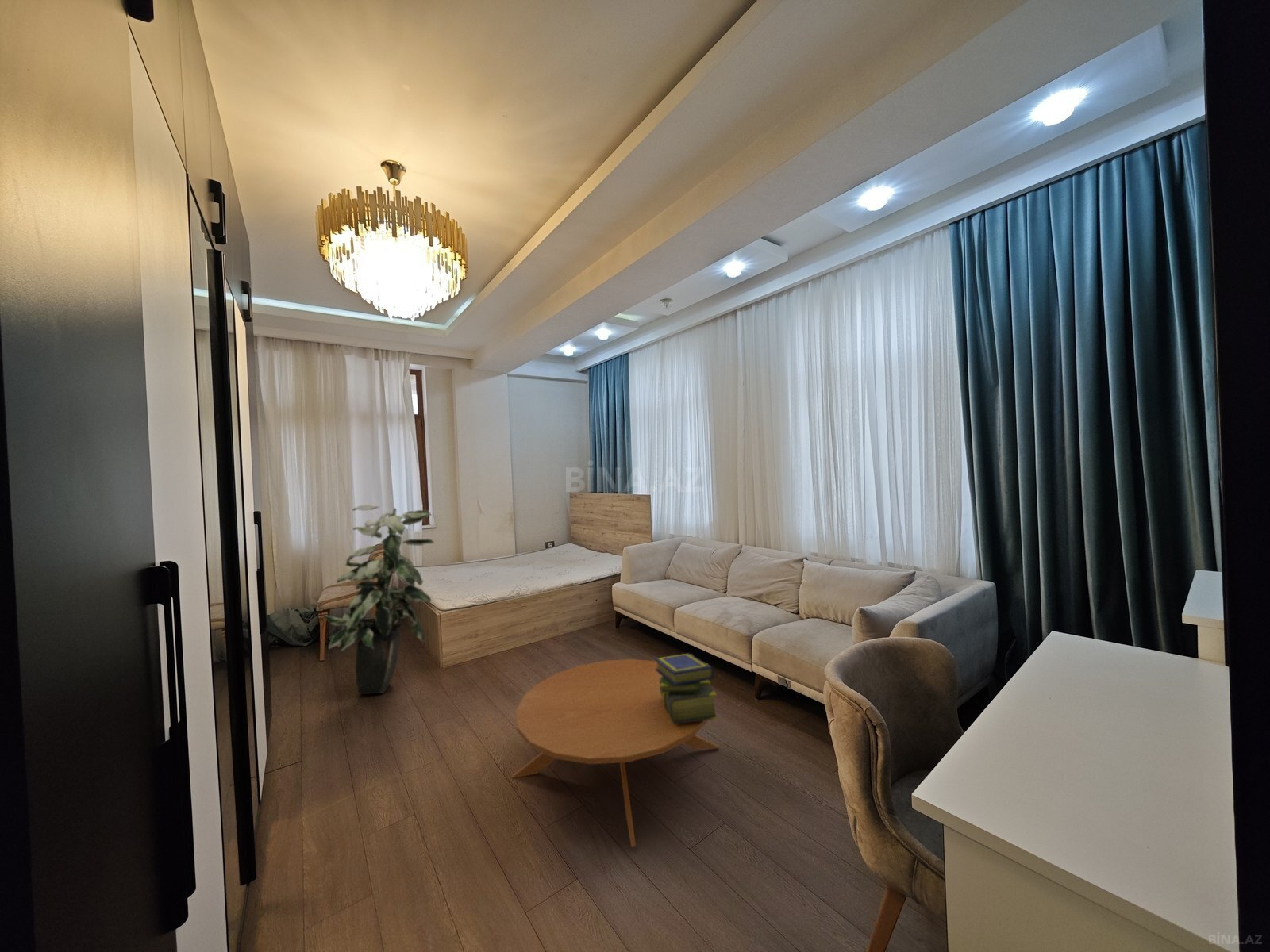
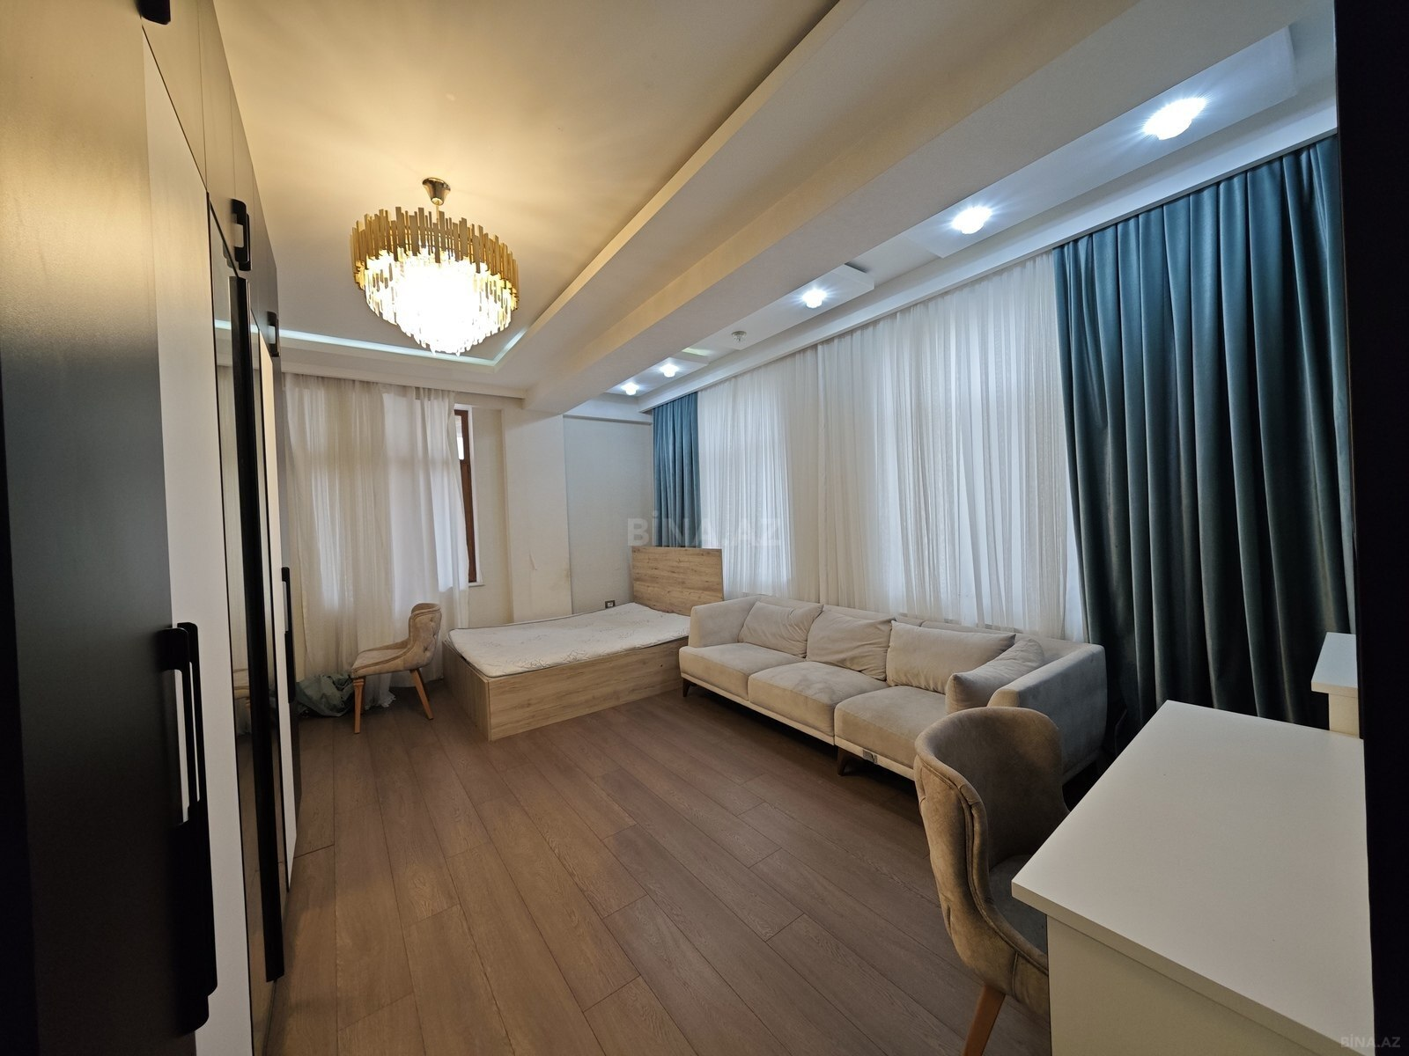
- indoor plant (382, 595)
- stack of books (683, 683)
- coffee table (616, 730)
